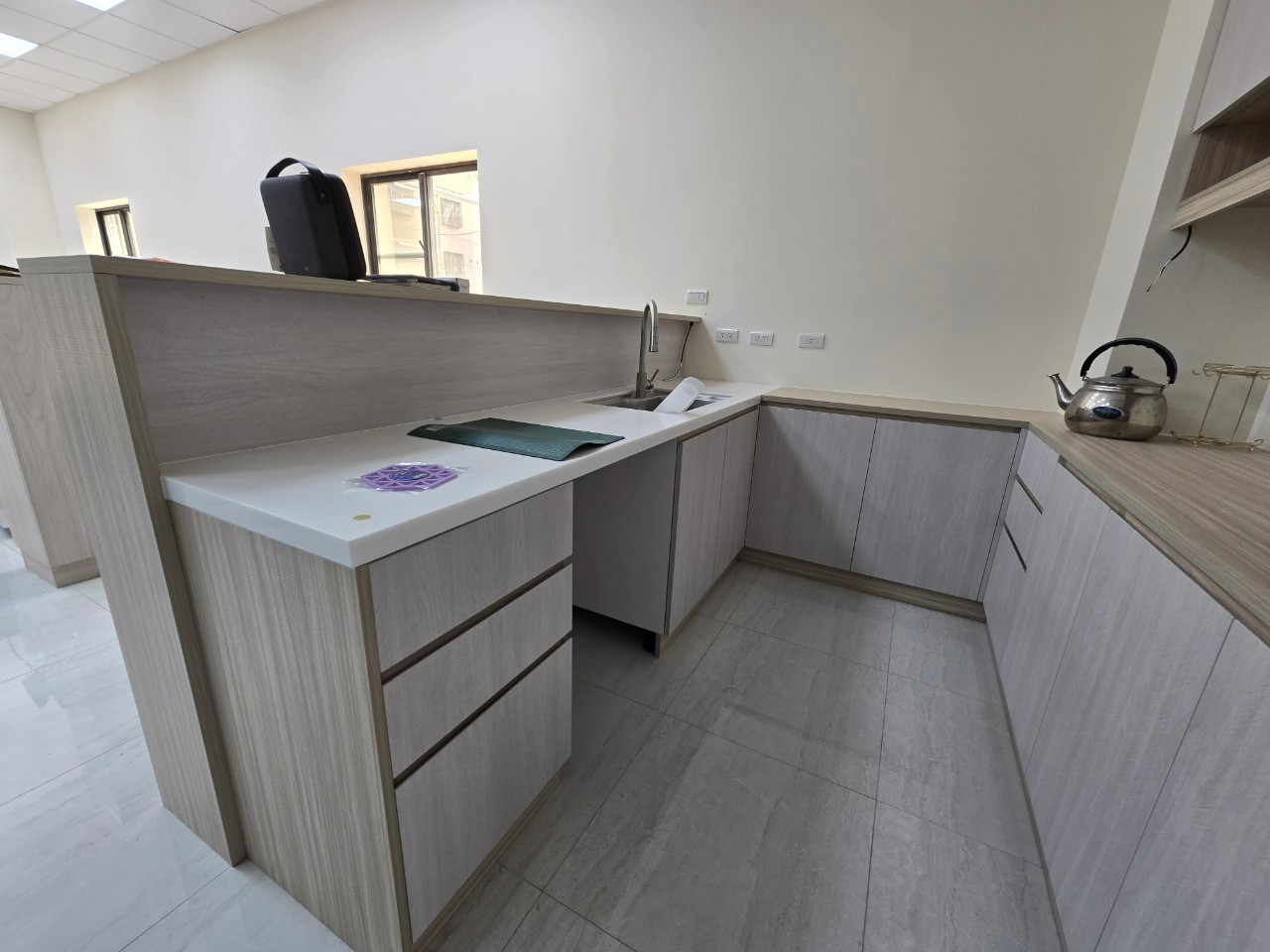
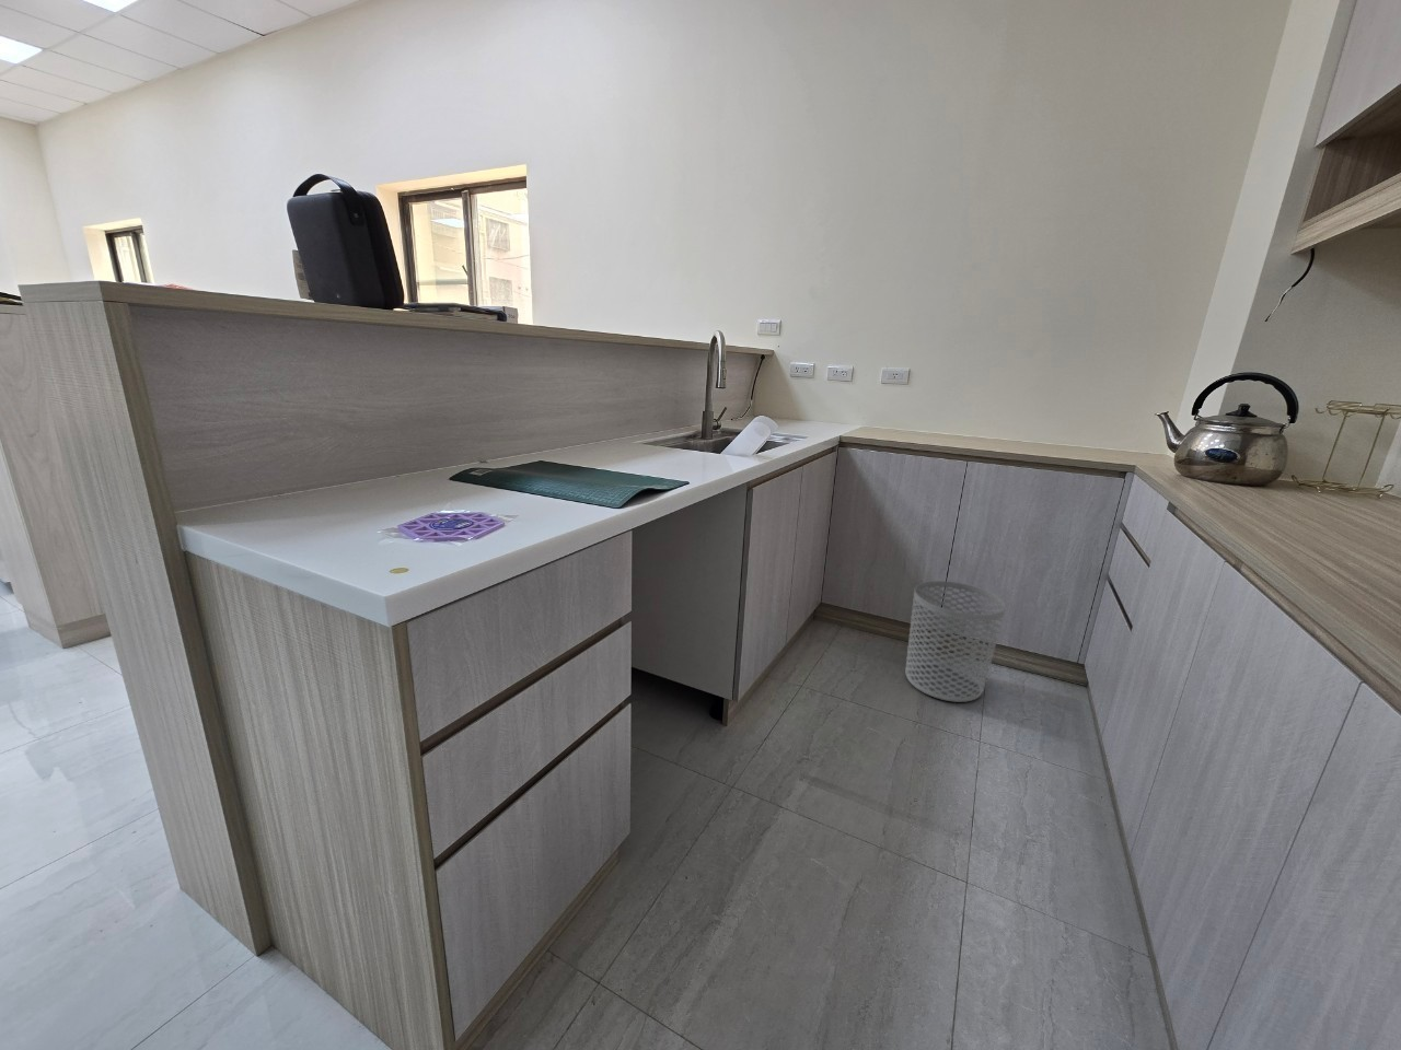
+ waste bin (950, 640)
